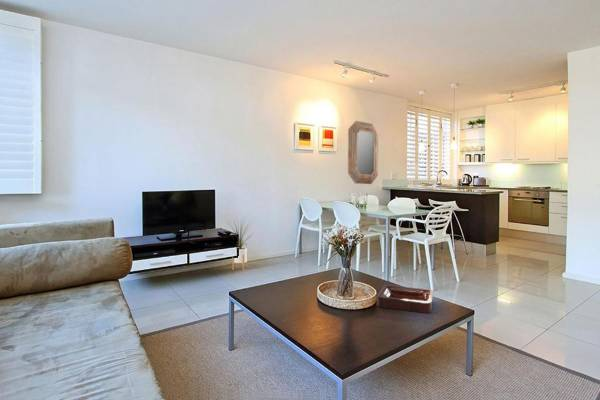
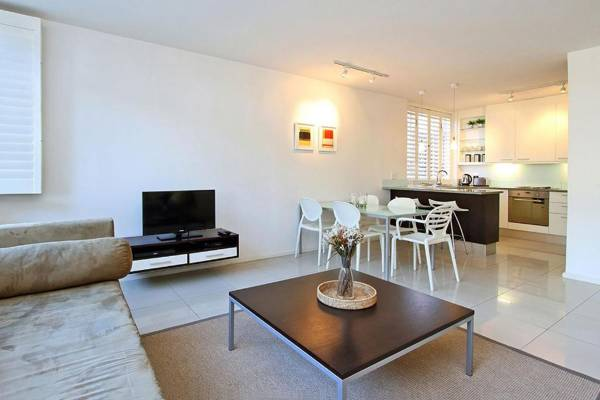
- home mirror (364, 153)
- decorative tray (405, 297)
- house plant (240, 242)
